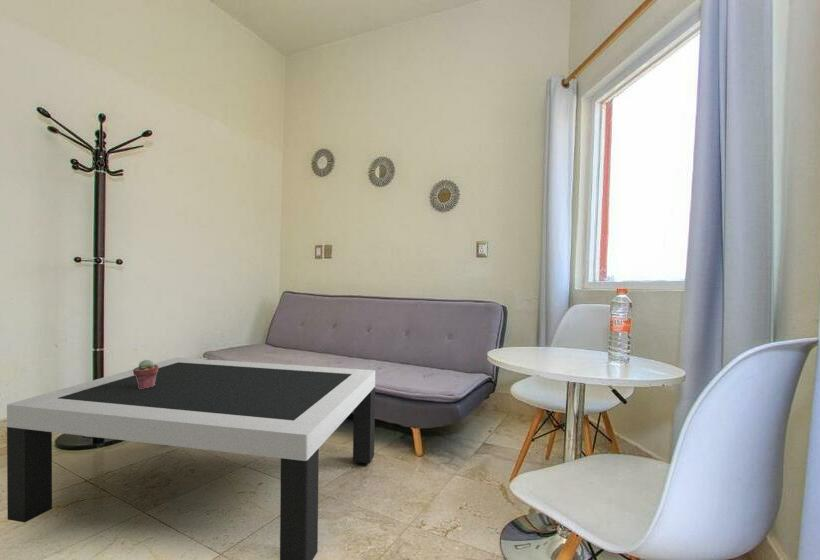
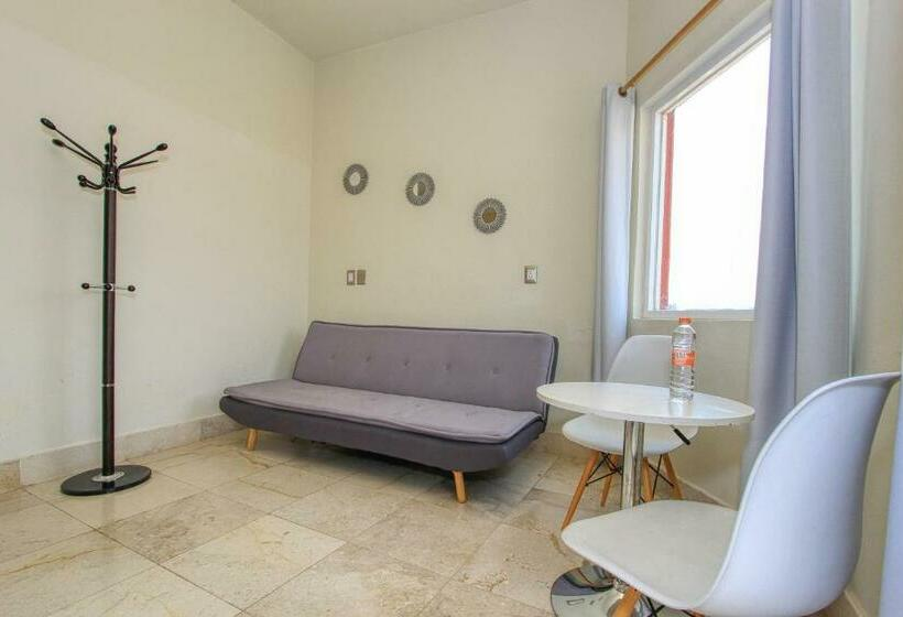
- potted succulent (146, 372)
- coffee table (221, 434)
